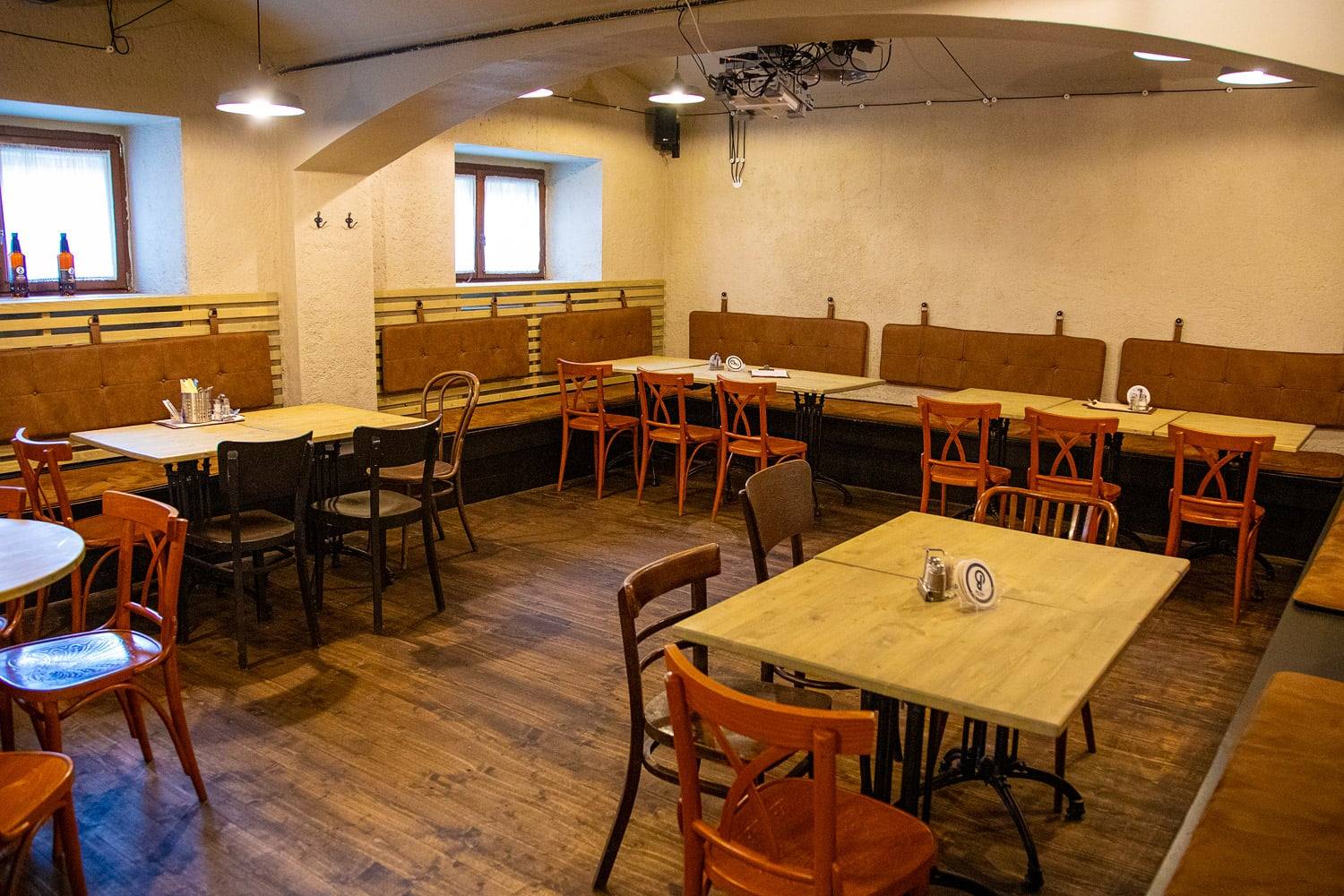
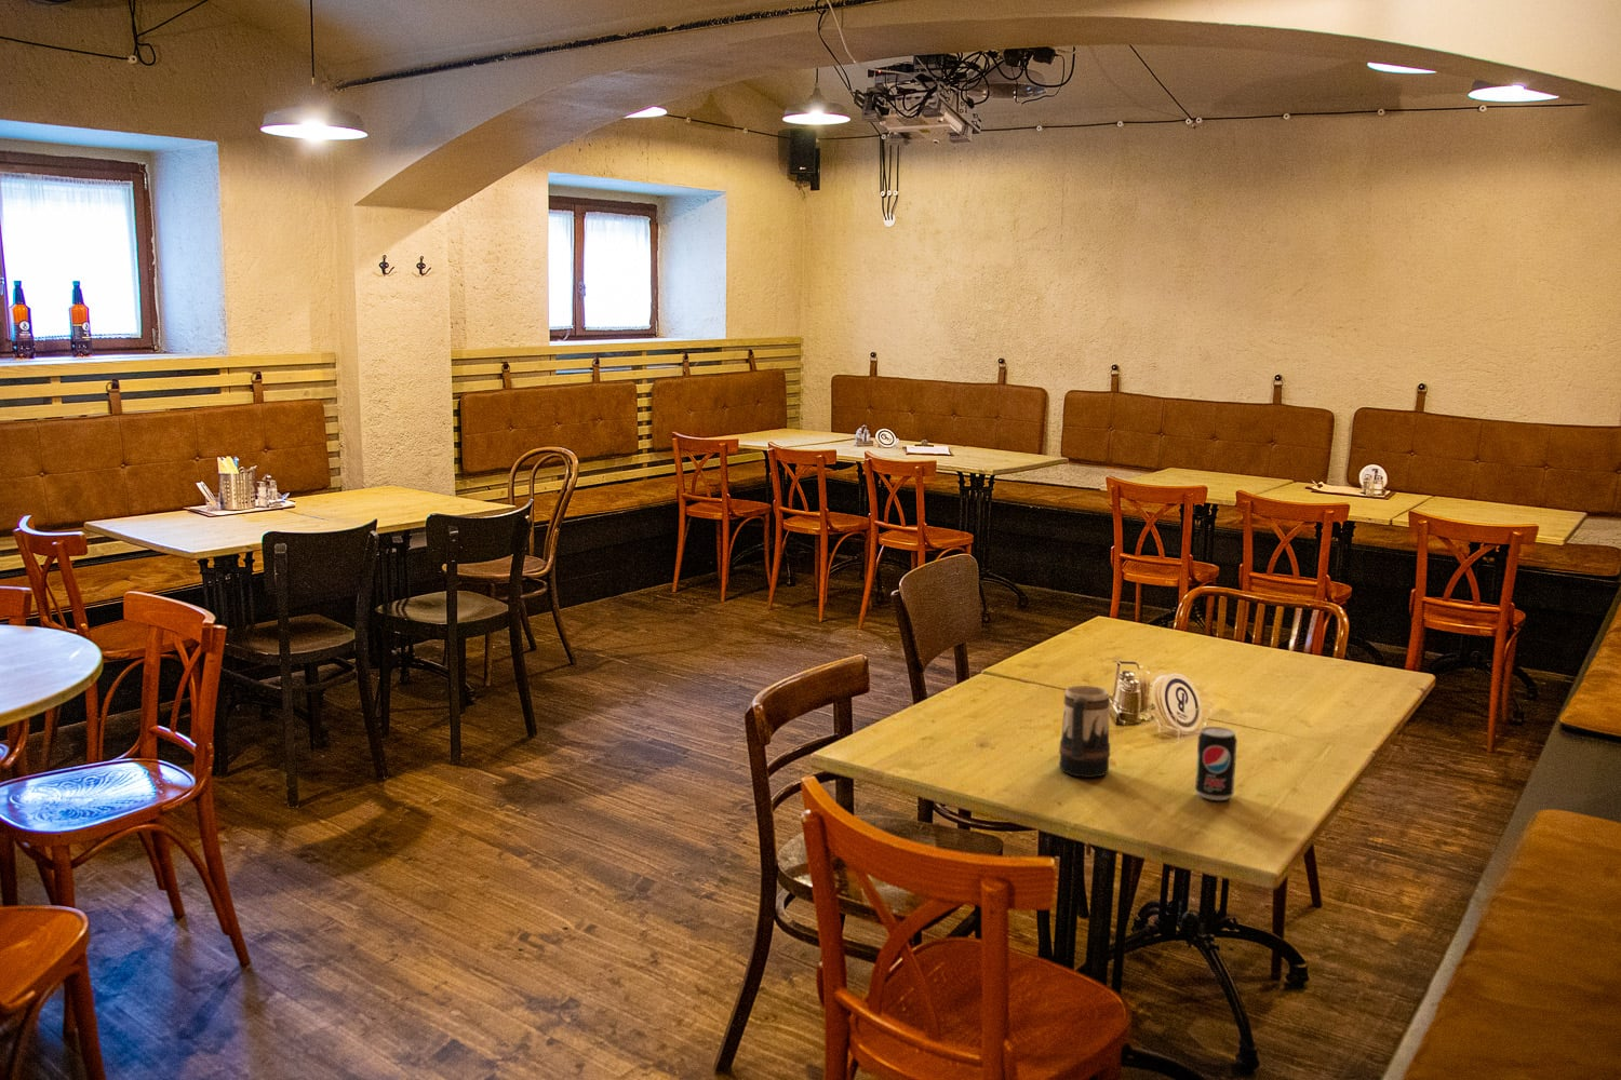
+ beer mug (1083, 732)
+ beverage can (1216, 763)
